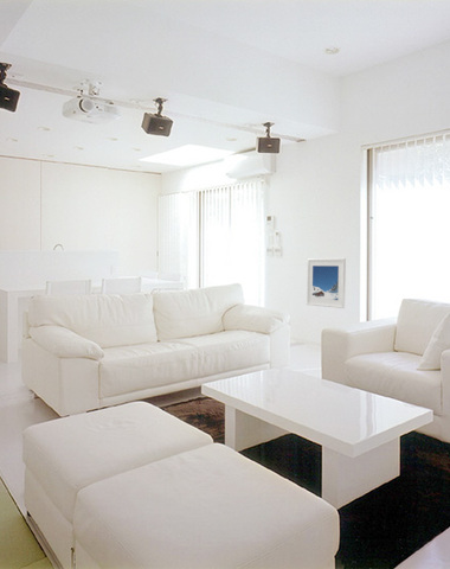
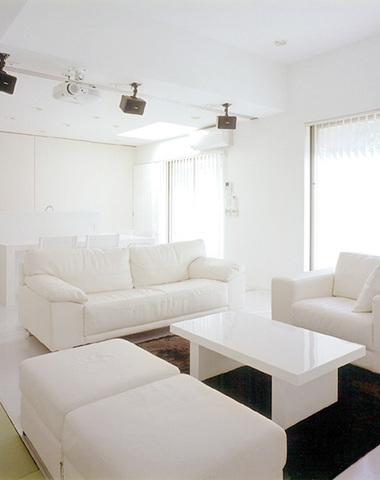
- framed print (324, 282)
